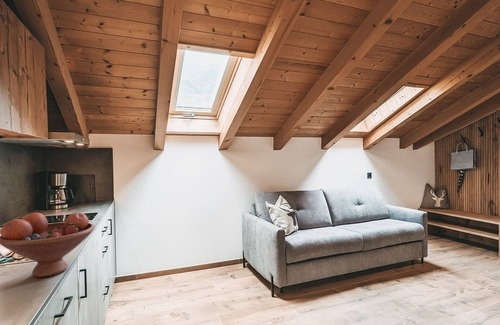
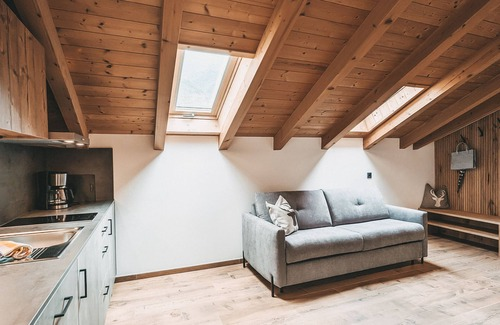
- fruit bowl (49, 243)
